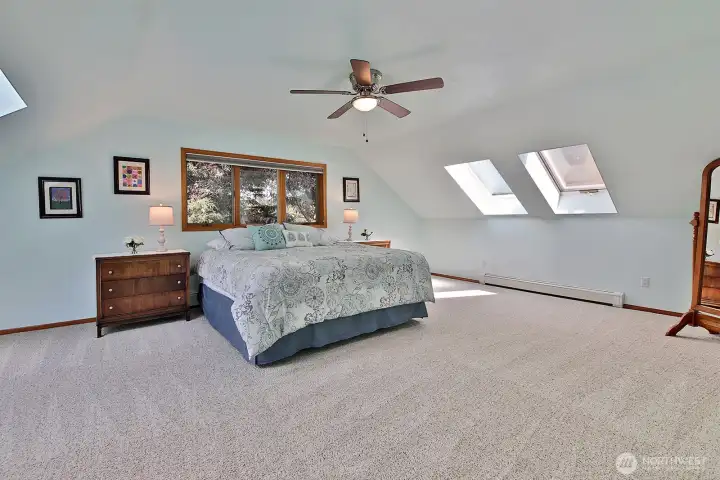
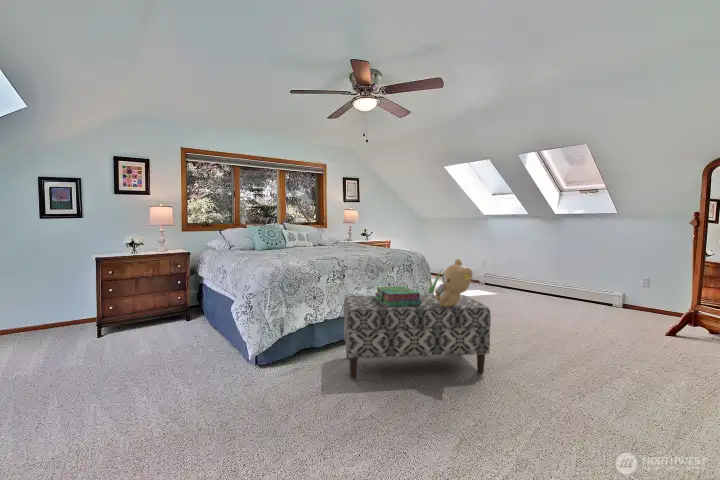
+ teddy bear (449, 283)
+ stack of books (397, 295)
+ bench (412, 333)
